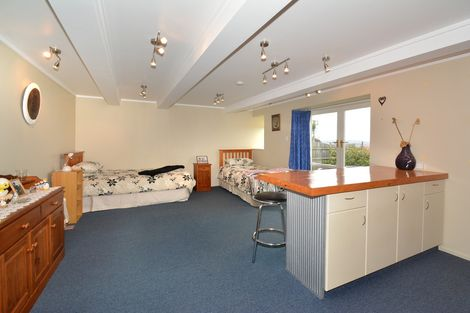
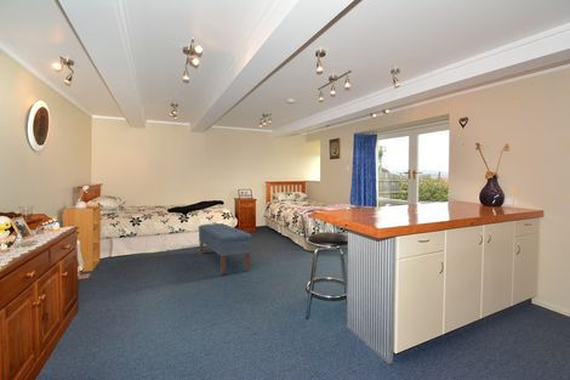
+ bench (222, 244)
